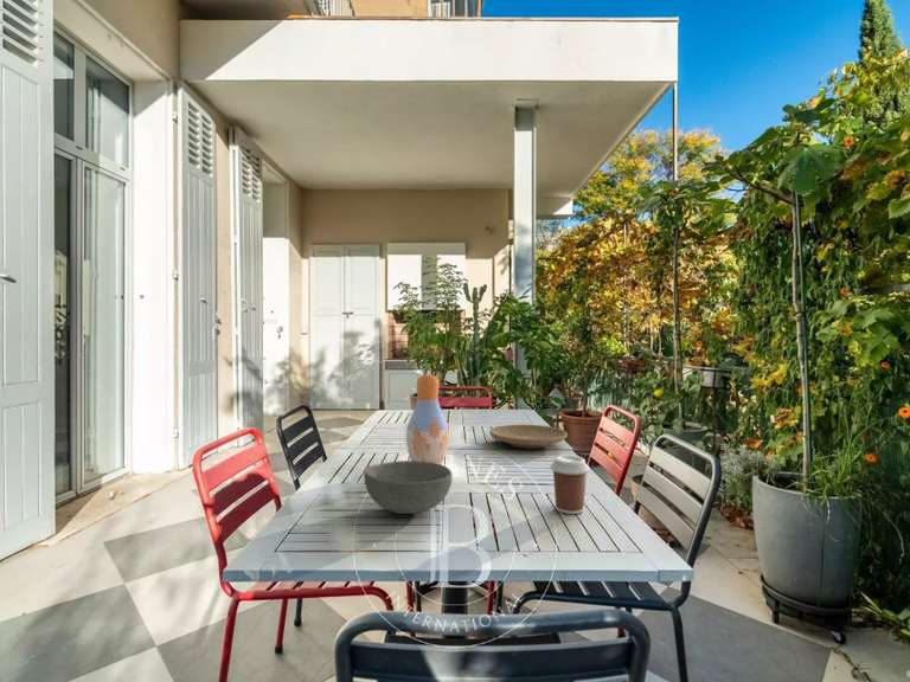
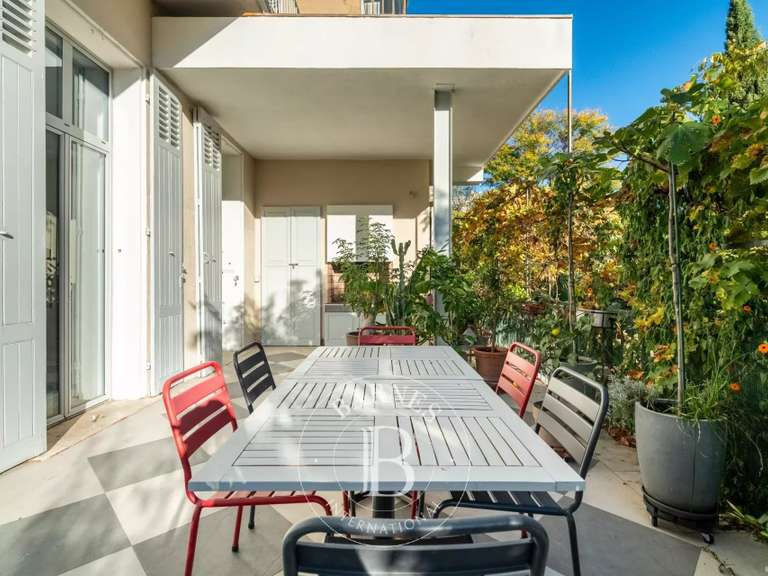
- vase (427, 420)
- coffee cup (569, 483)
- plate (527, 437)
- bowl (408, 489)
